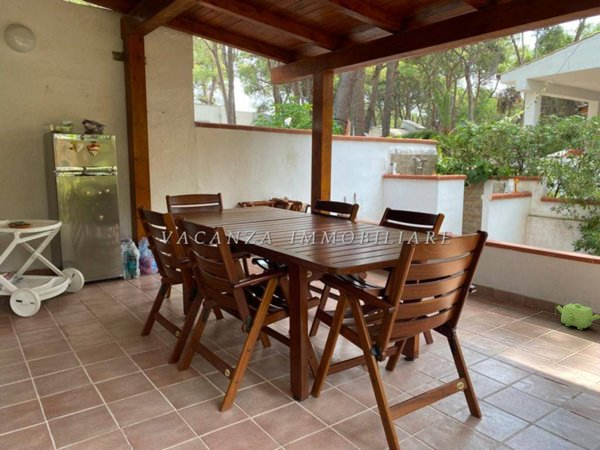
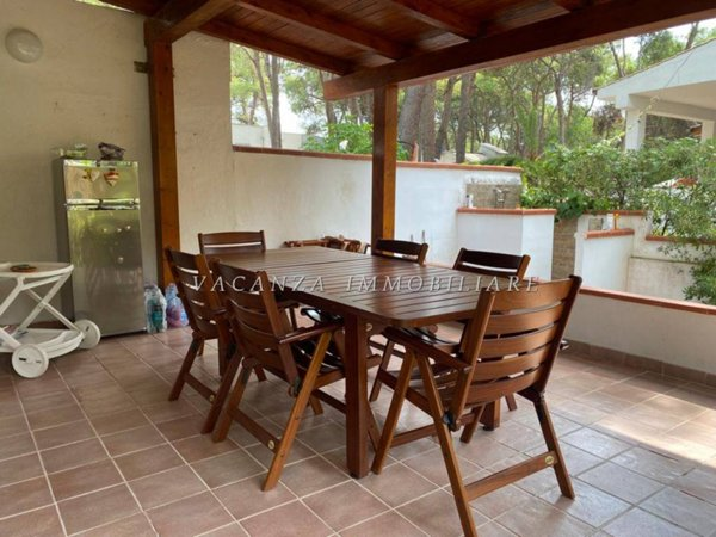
- teapot (577, 315)
